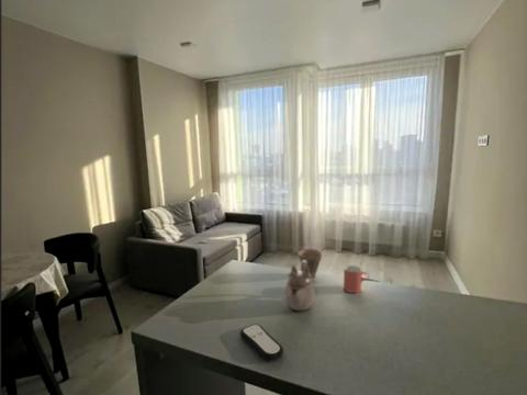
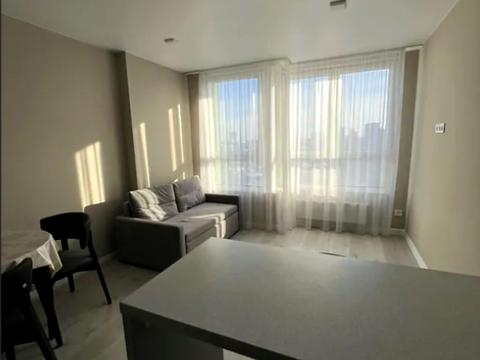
- teapot (300, 285)
- cup (356, 279)
- remote control (261, 340)
- cup (310, 263)
